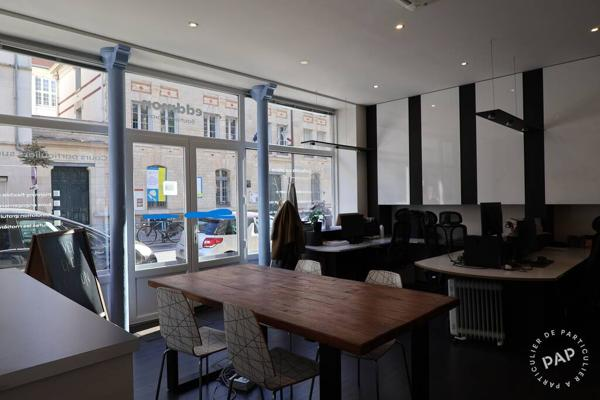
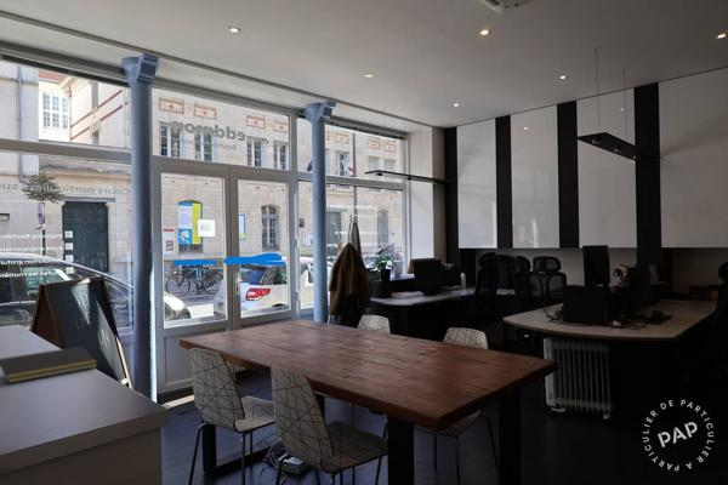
+ notepad (49, 363)
